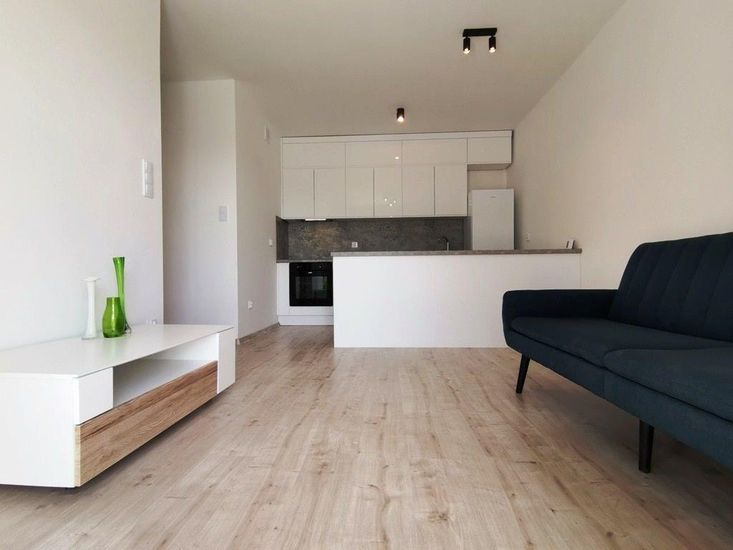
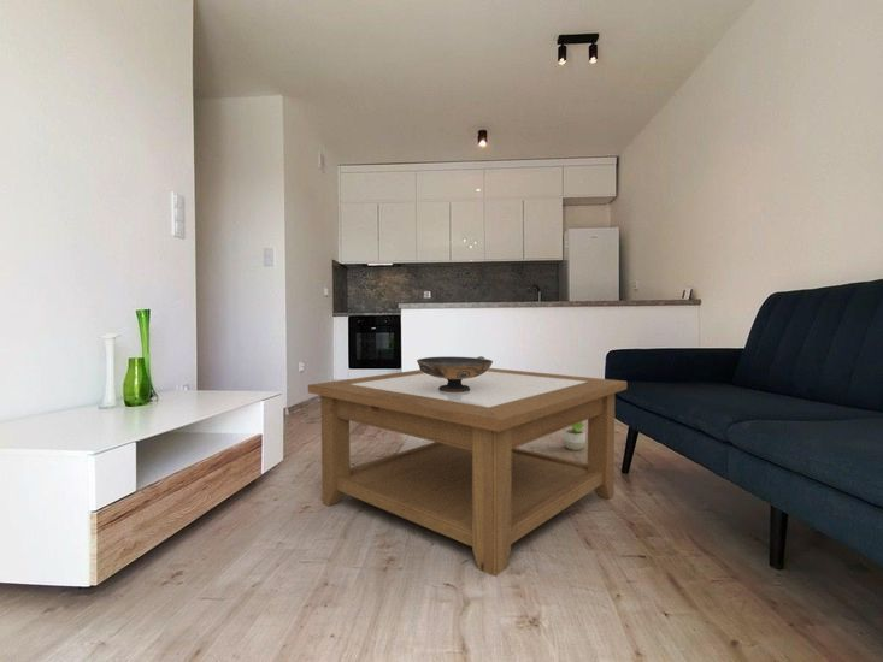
+ potted plant (572, 426)
+ decorative bowl (454, 373)
+ coffee table (470, 441)
